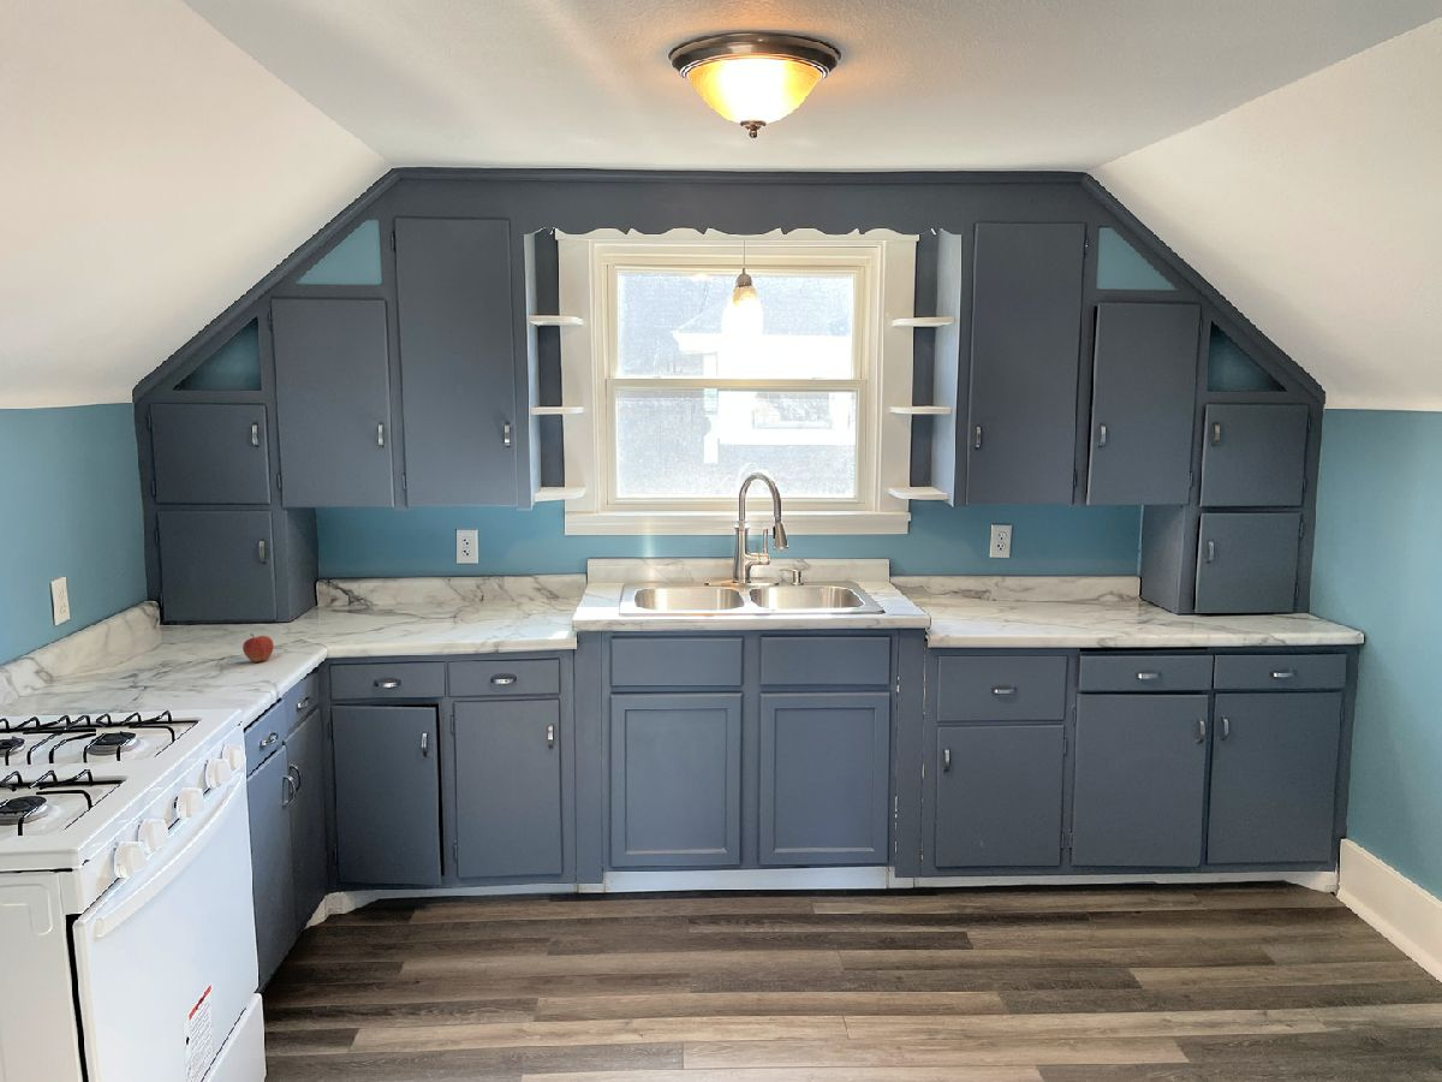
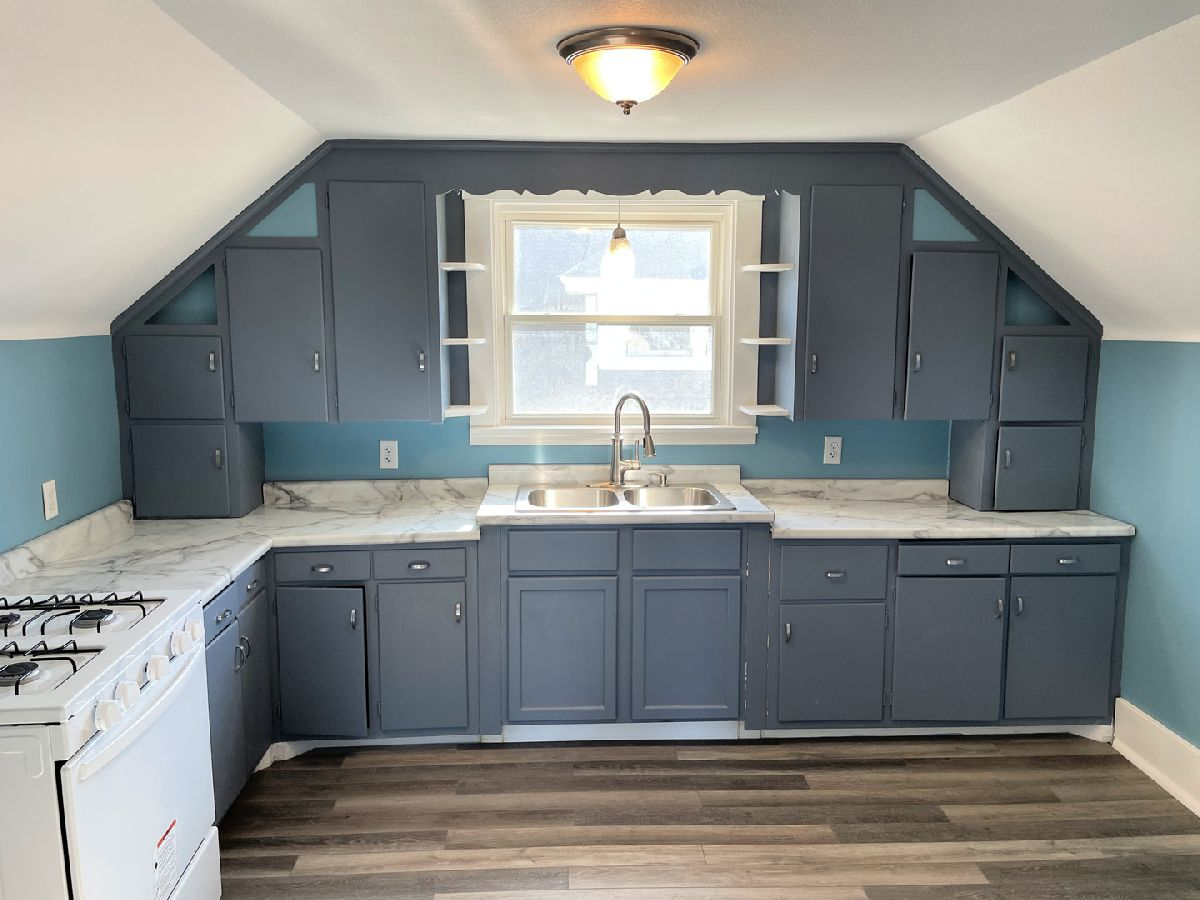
- apple (258, 647)
